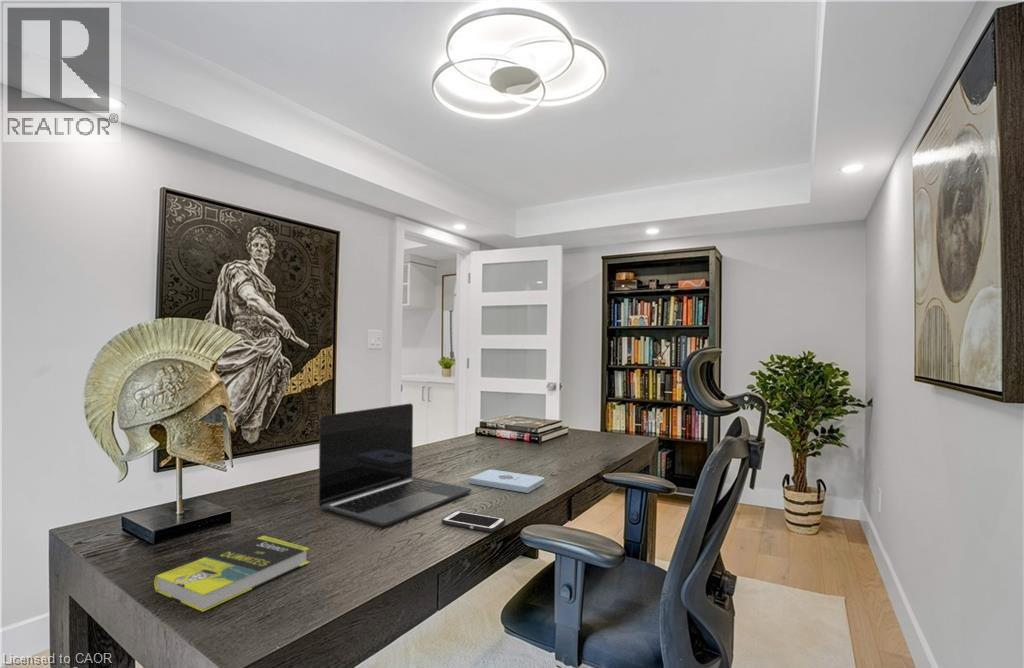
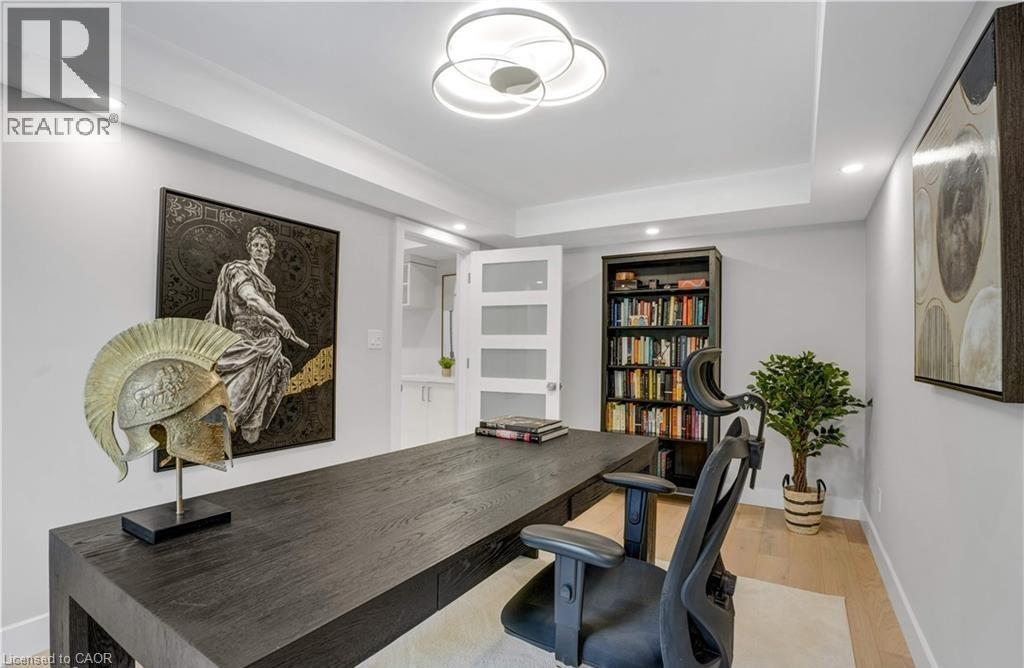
- notepad (507, 480)
- cell phone (473, 521)
- book (236, 568)
- laptop (399, 456)
